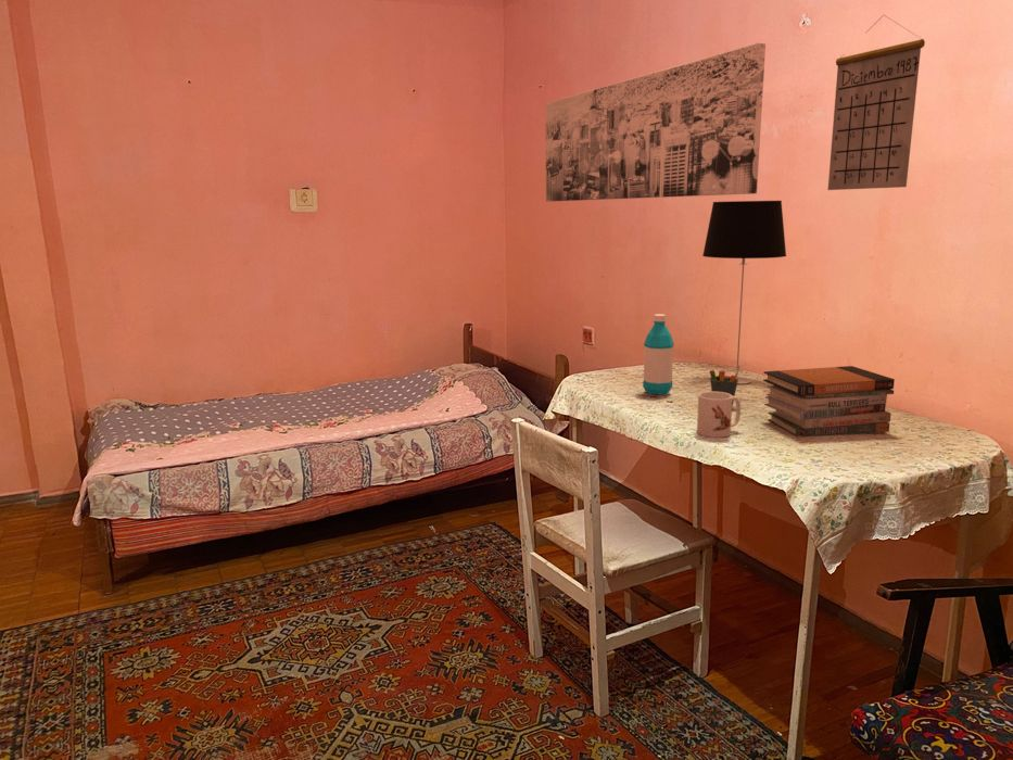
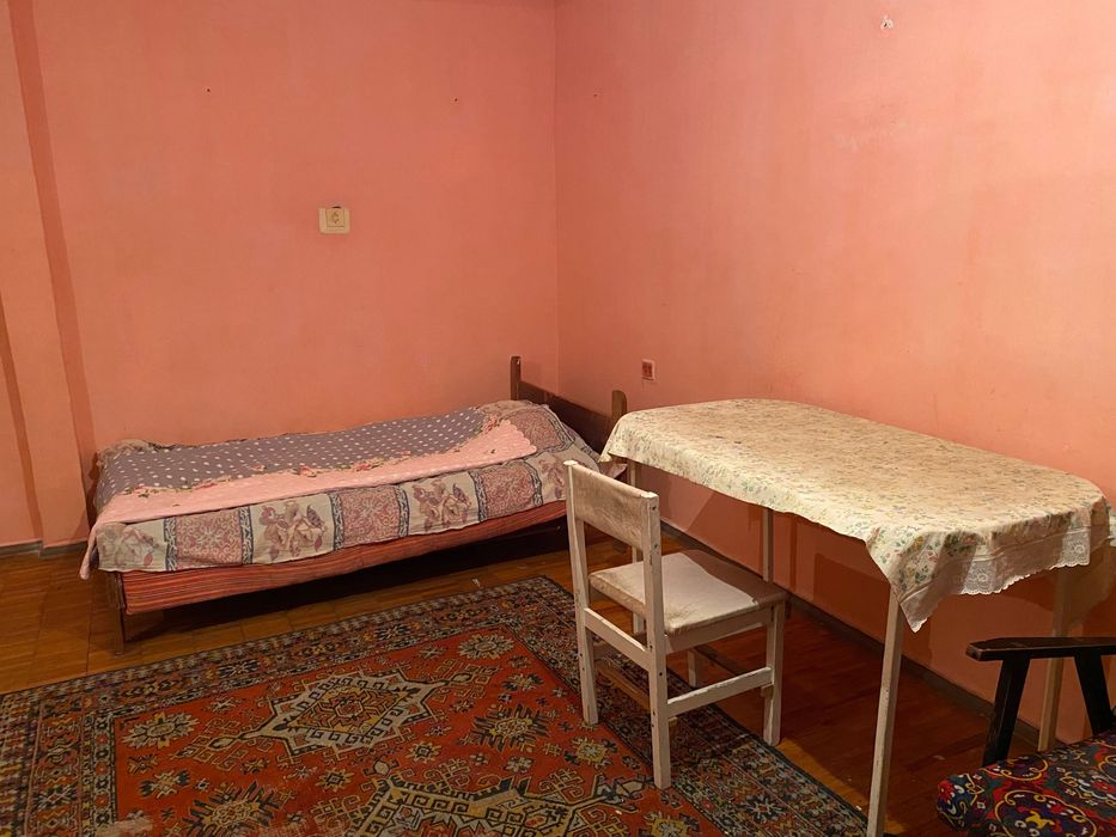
- calendar (873, 103)
- mug (720, 413)
- pen holder (723, 384)
- wall art (631, 140)
- table lamp (742, 293)
- book stack (825, 401)
- water bottle (658, 354)
